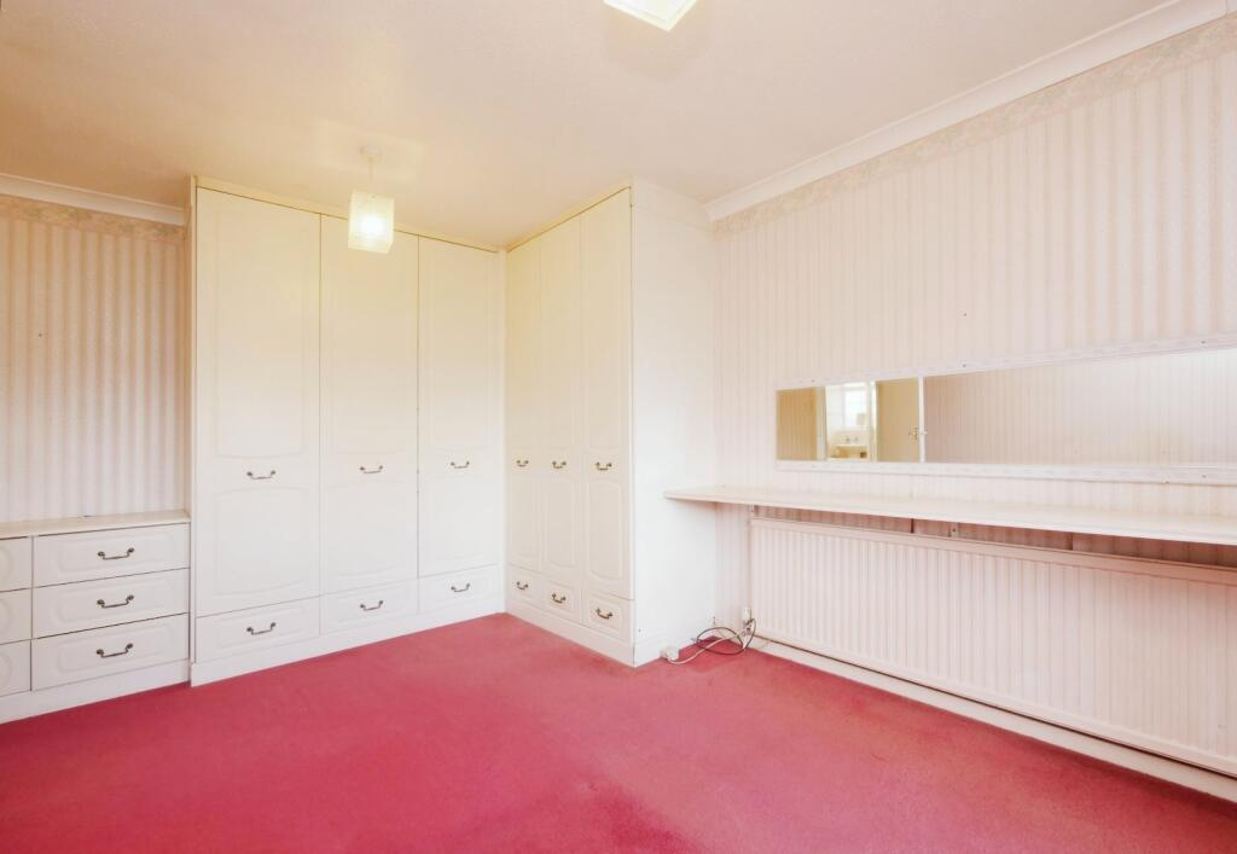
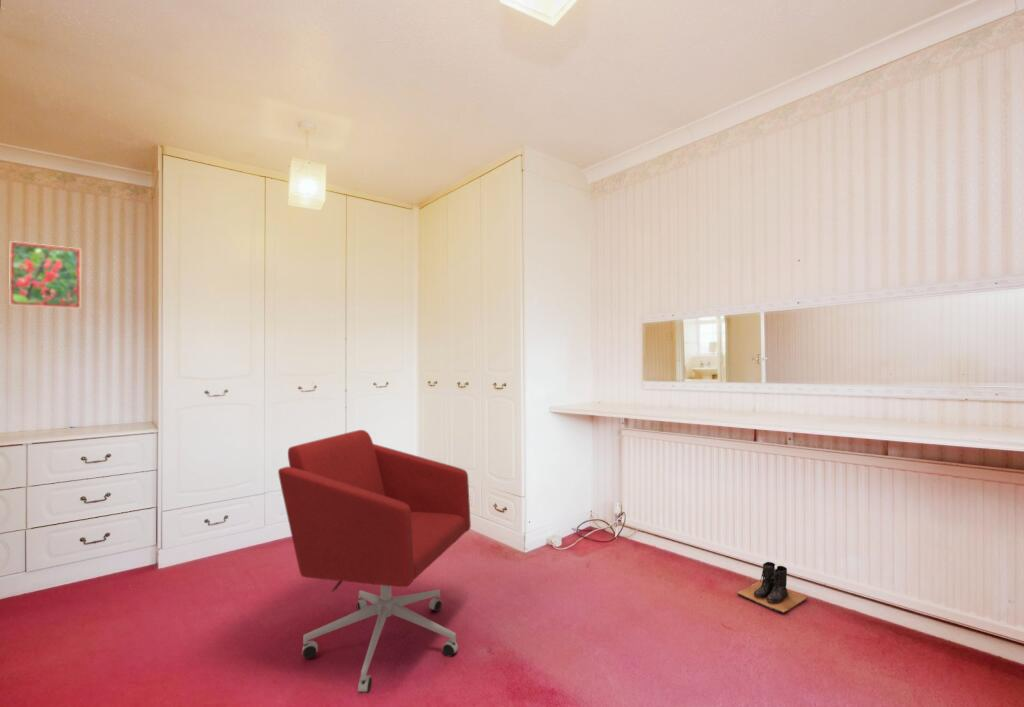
+ boots (771, 581)
+ armchair (383, 540)
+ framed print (46, 276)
